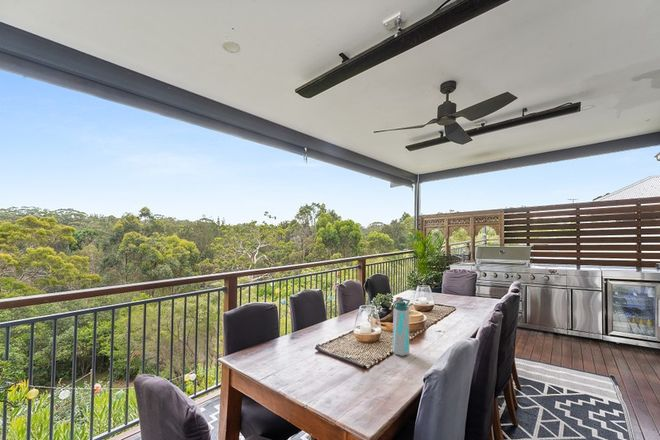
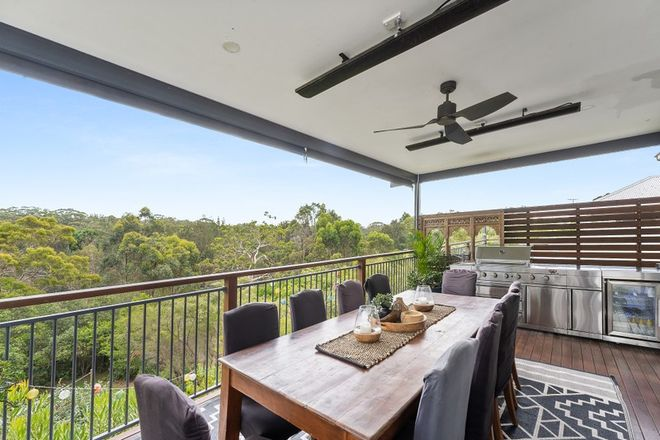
- water bottle (401, 326)
